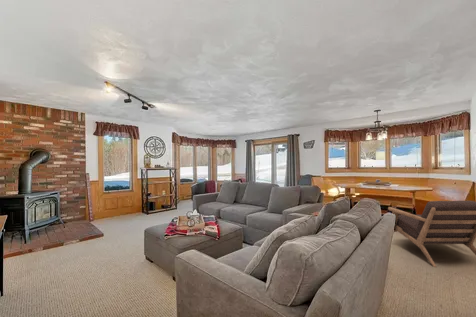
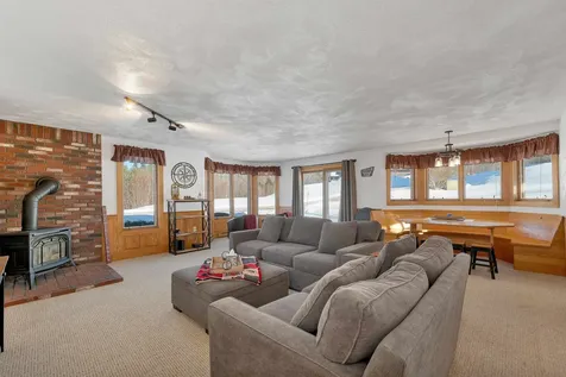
- armchair (431, 224)
